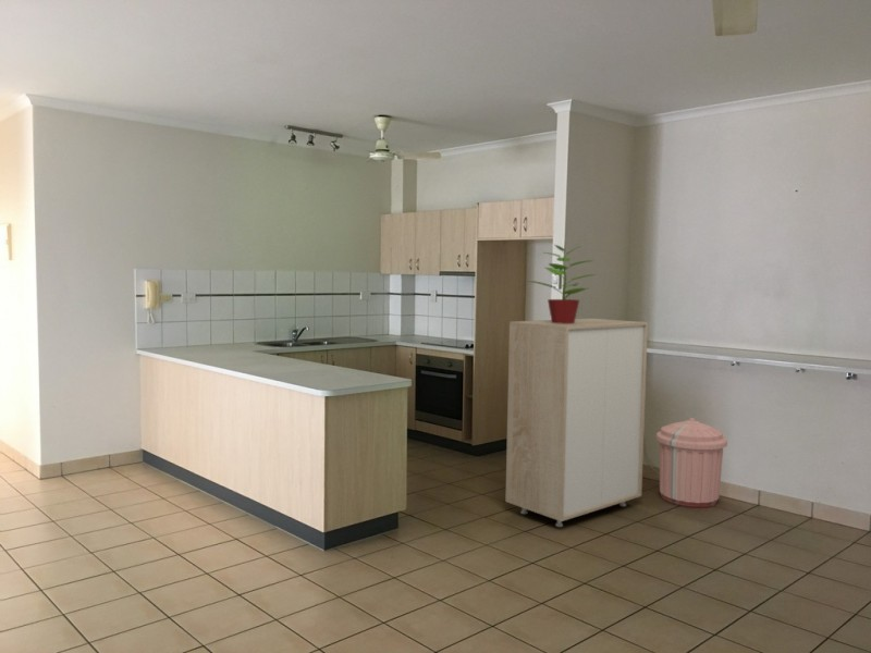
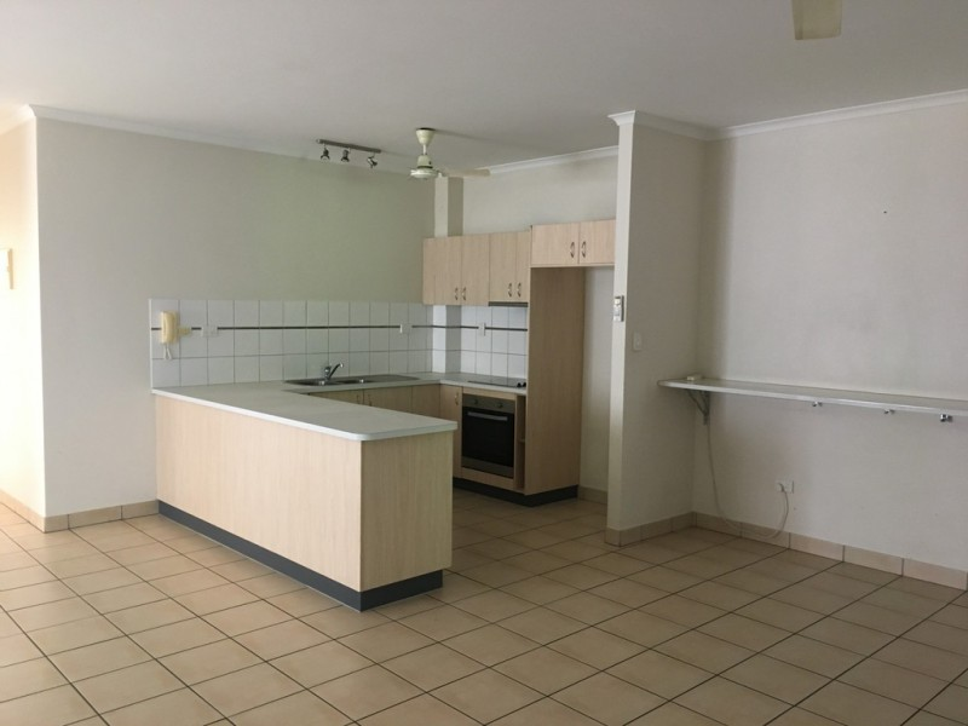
- potted plant (564, 282)
- storage cabinet (575, 416)
- trash can (690, 458)
